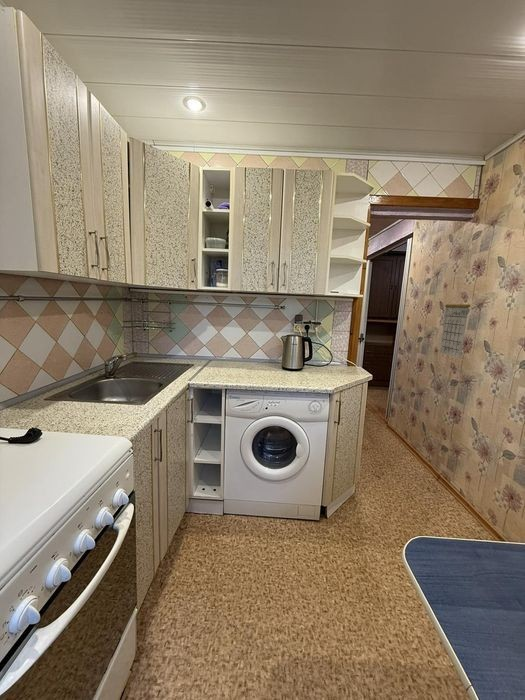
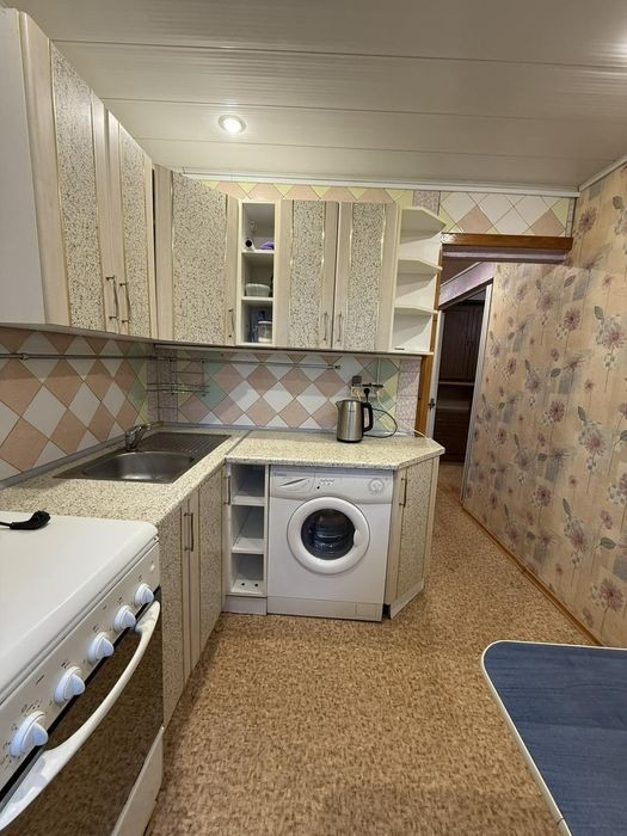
- calendar (454, 324)
